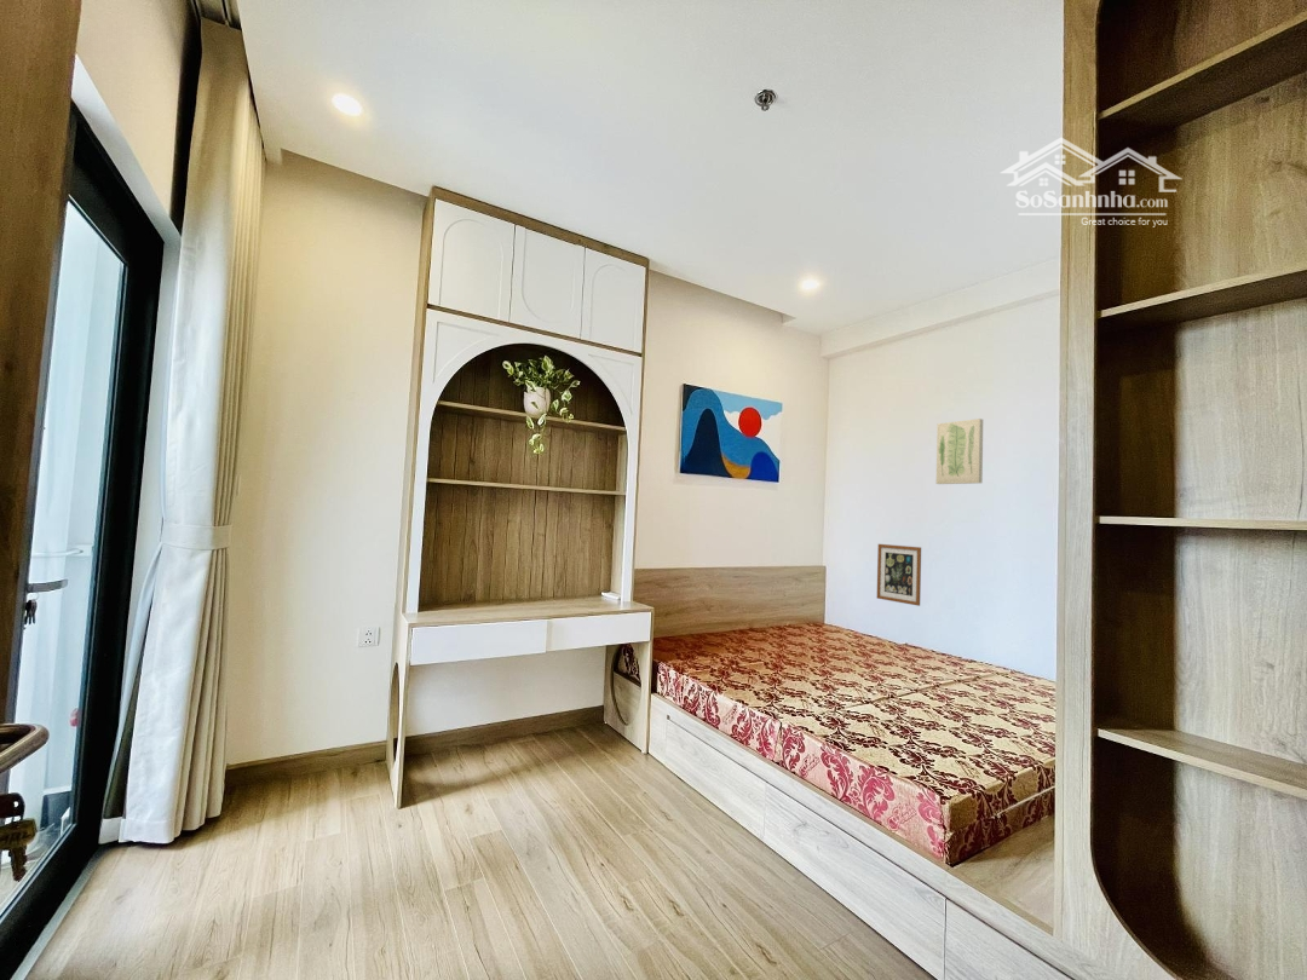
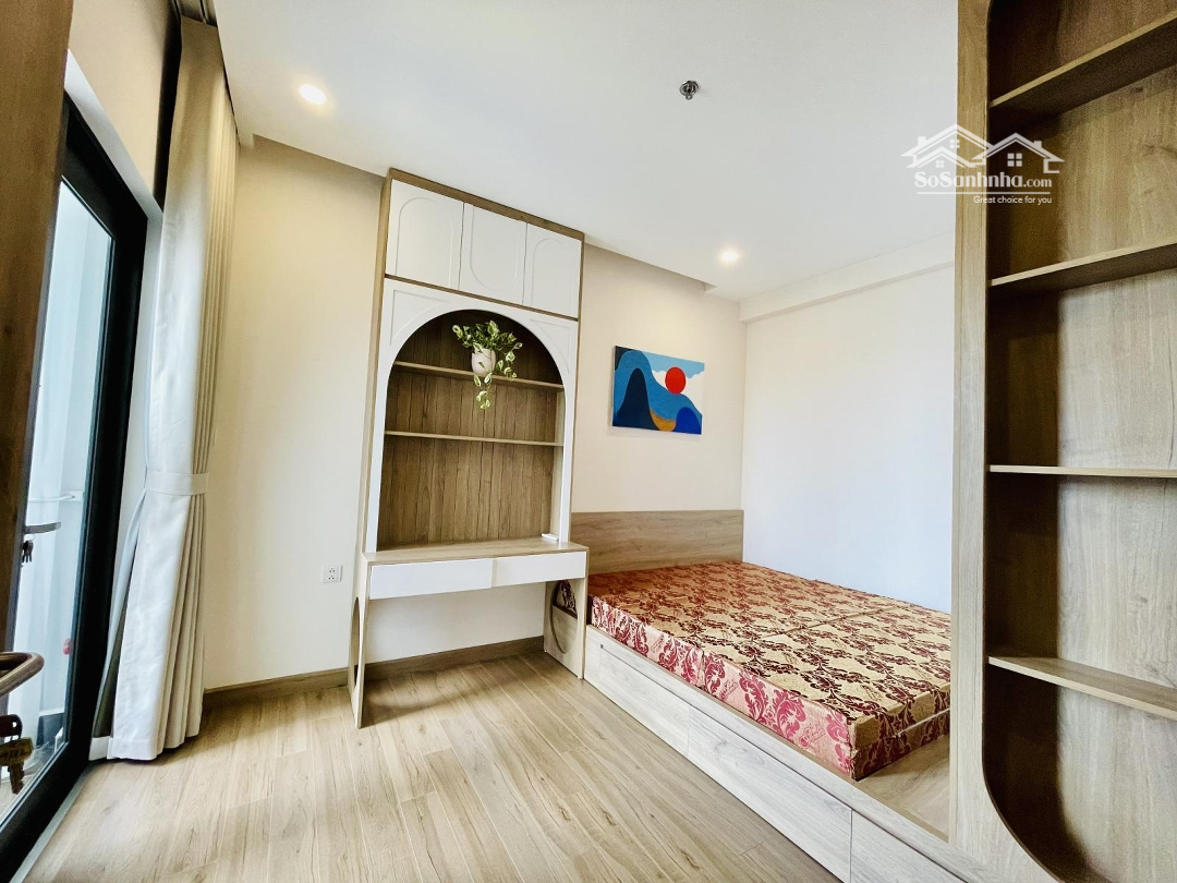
- wall art (958, 452)
- wall art (898, 573)
